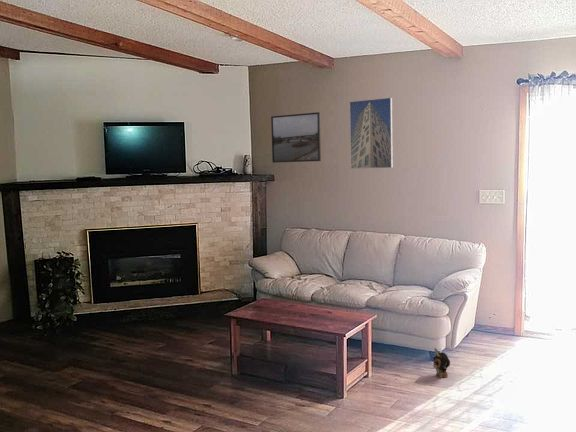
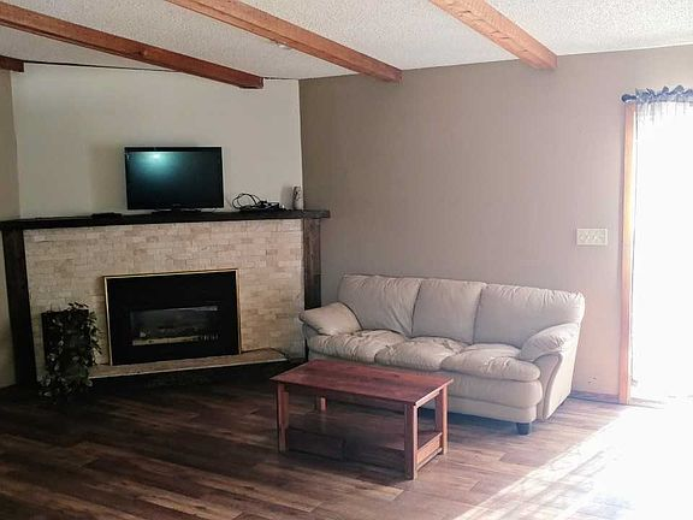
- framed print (295, 138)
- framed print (370, 134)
- plush toy (441, 361)
